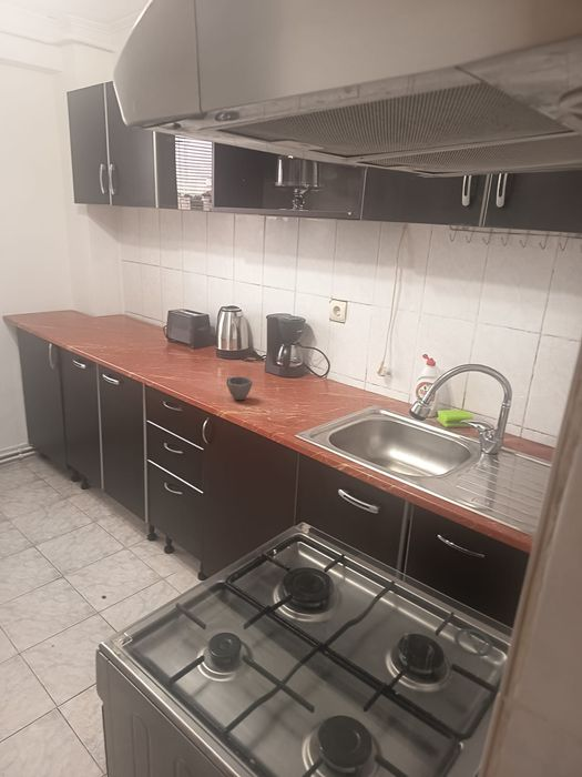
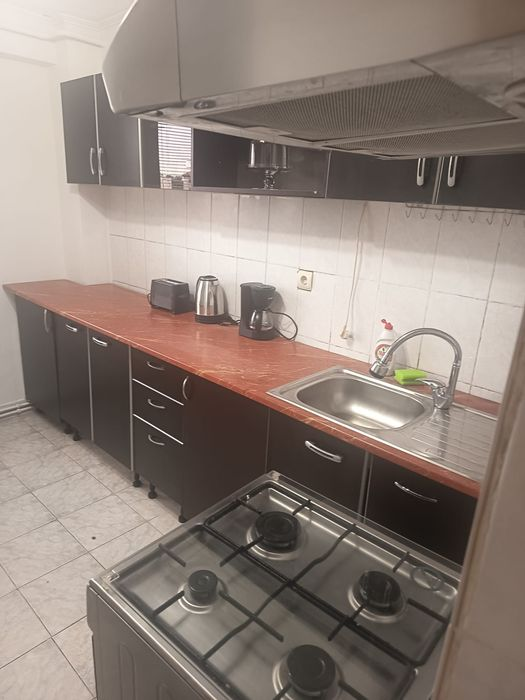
- cup (236, 387)
